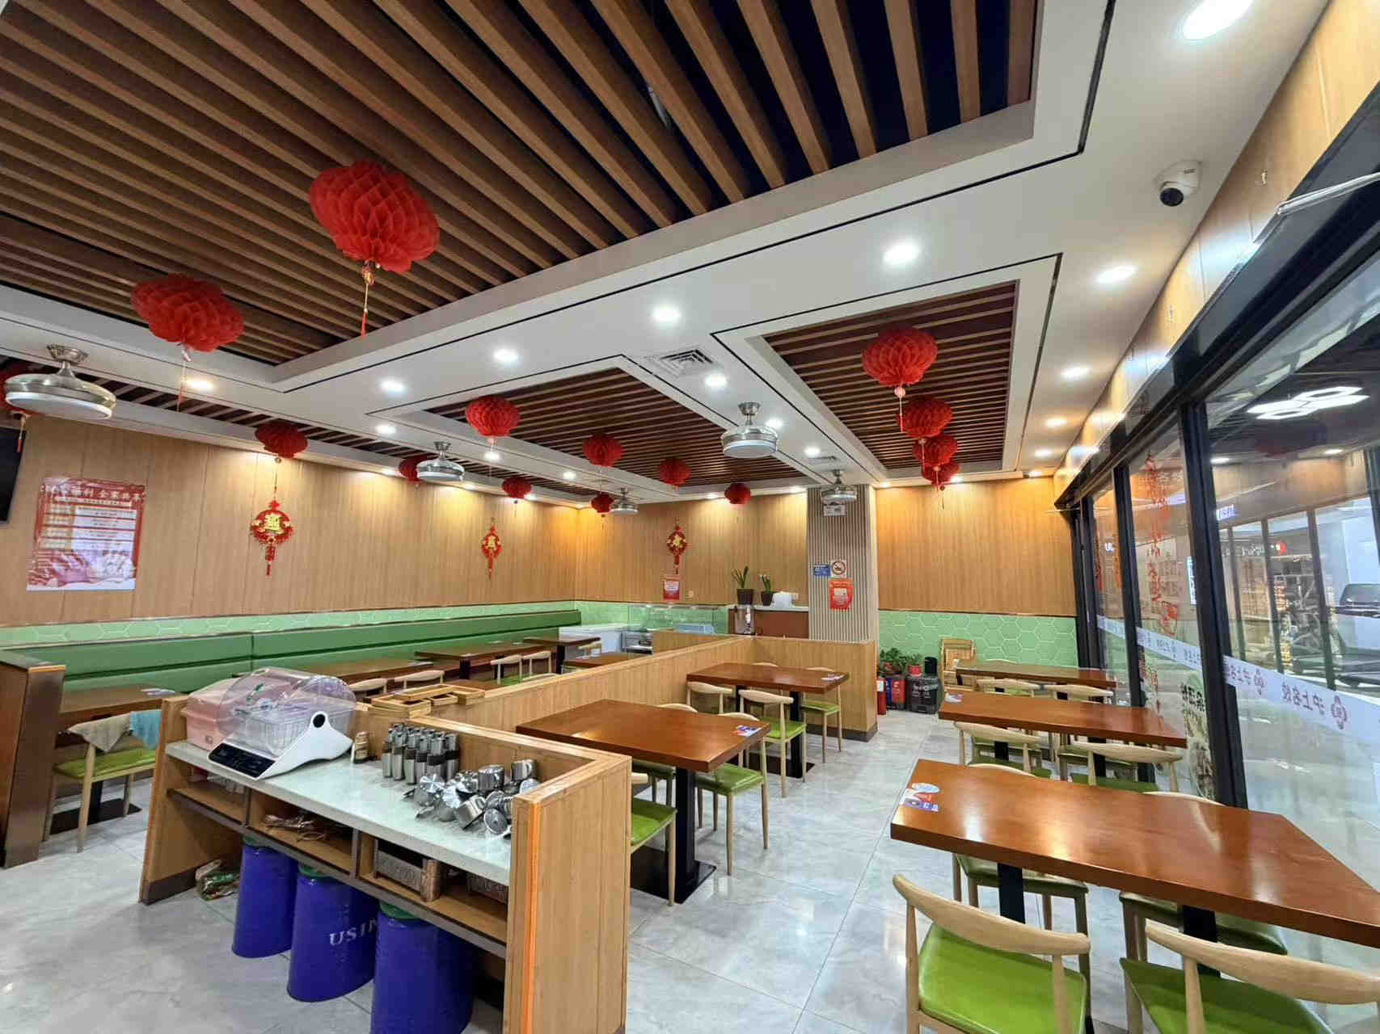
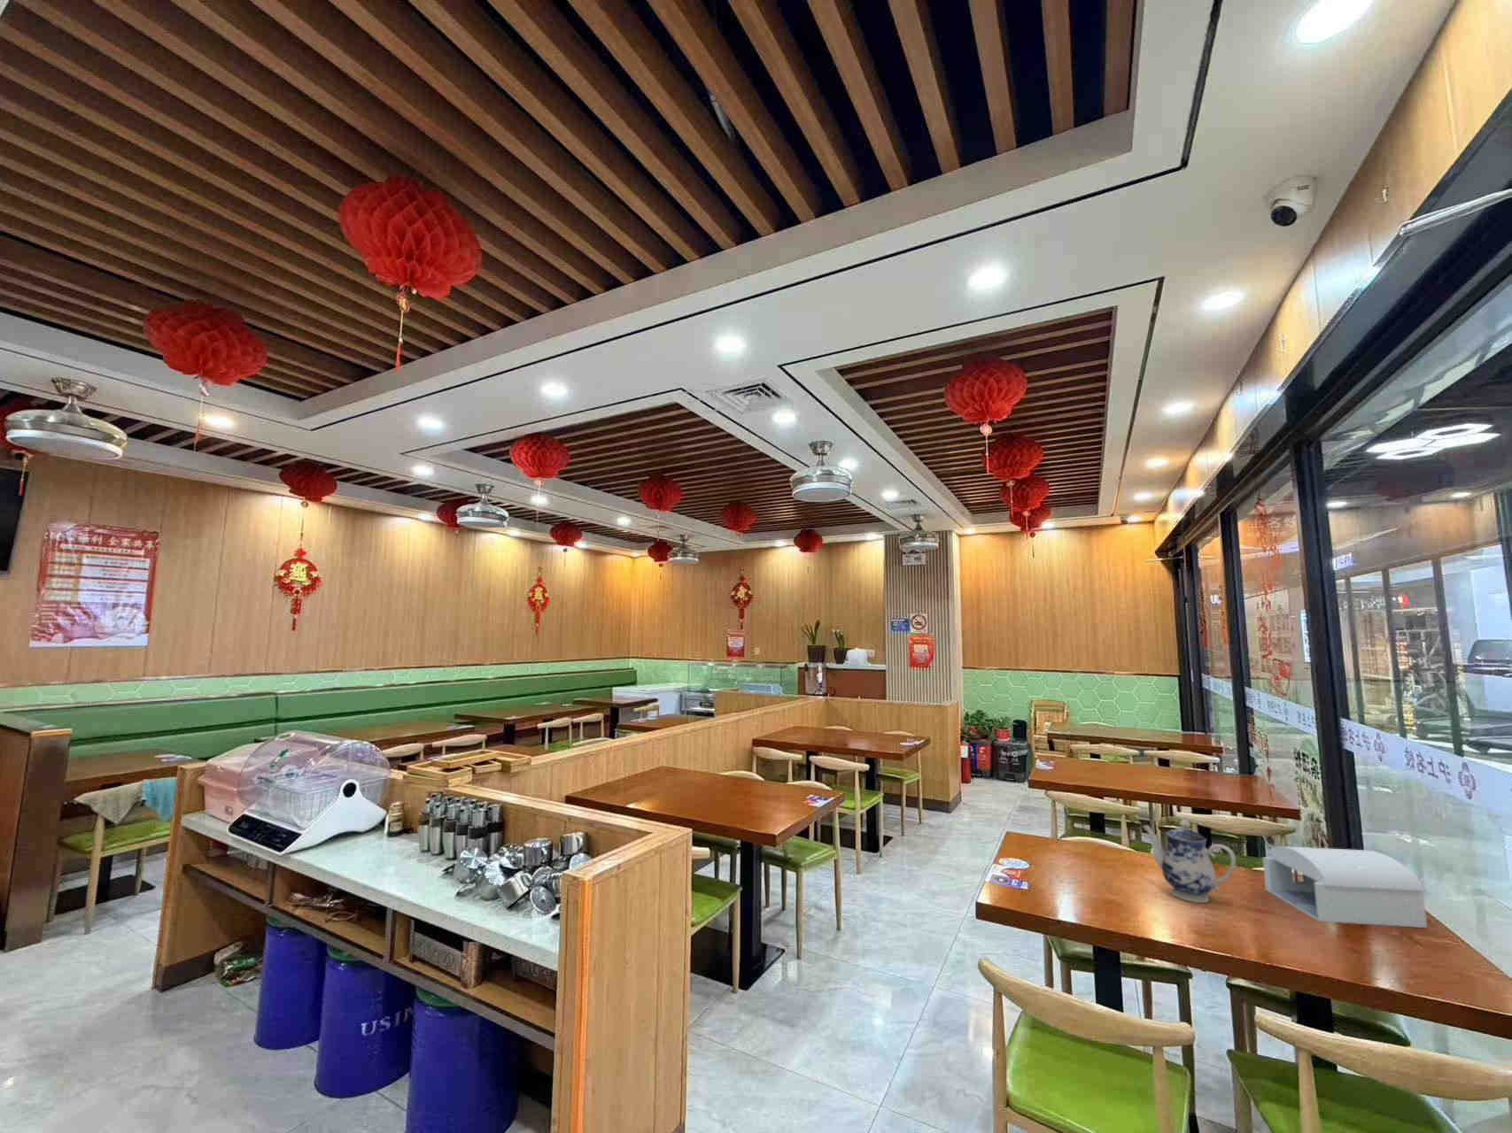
+ teapot (1187, 858)
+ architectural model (1337, 880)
